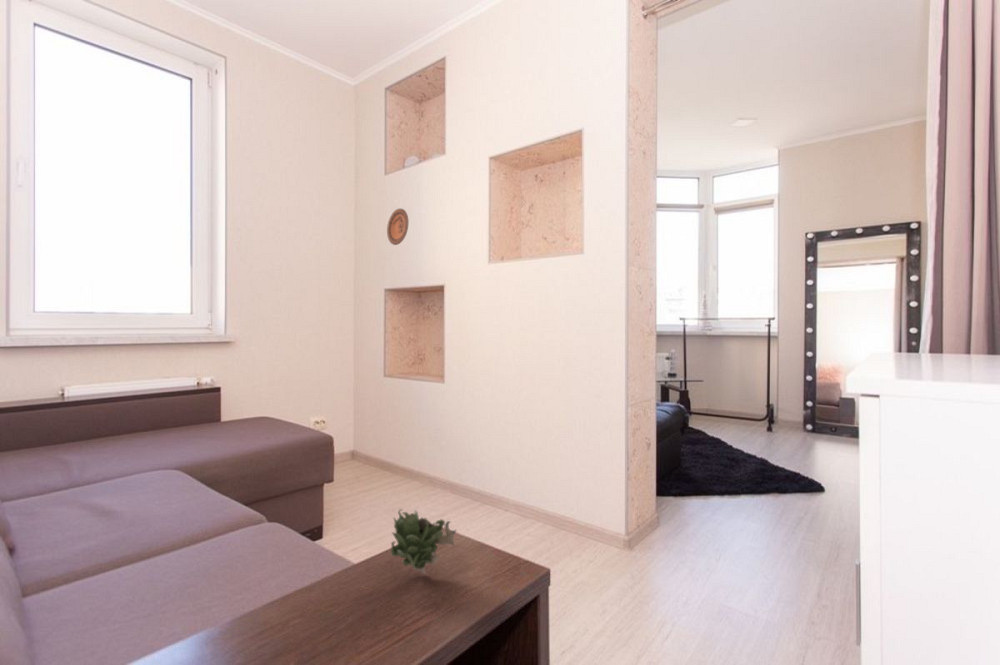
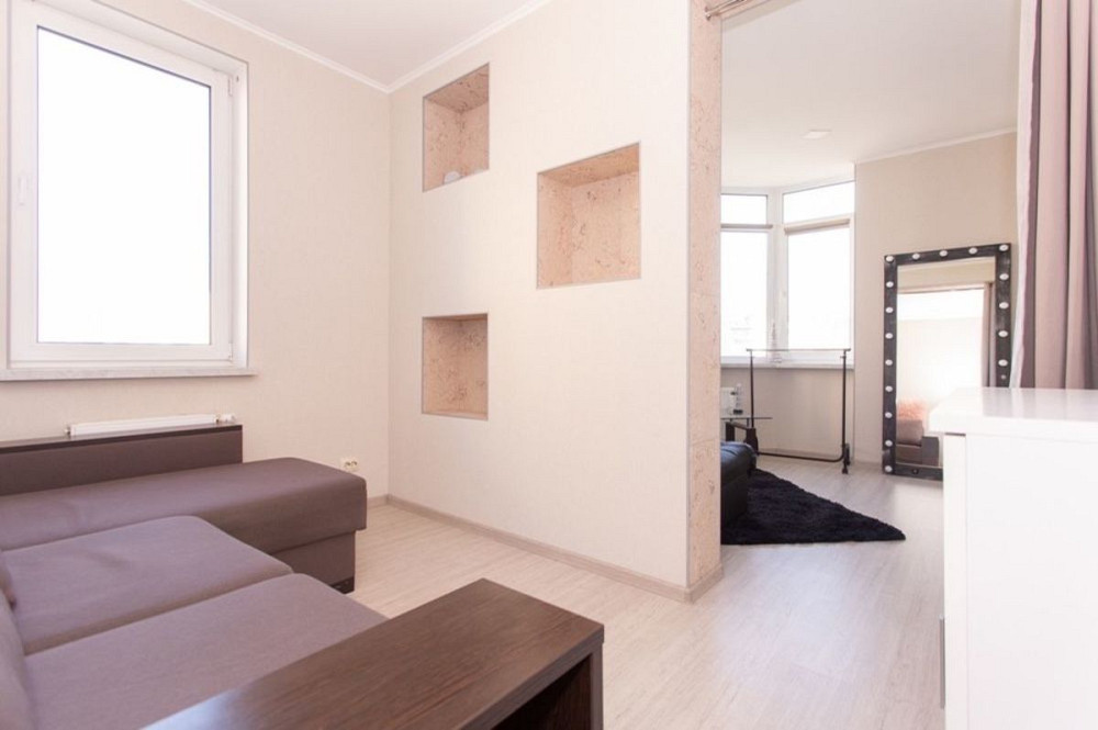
- flower (417, 542)
- decorative plate (398, 226)
